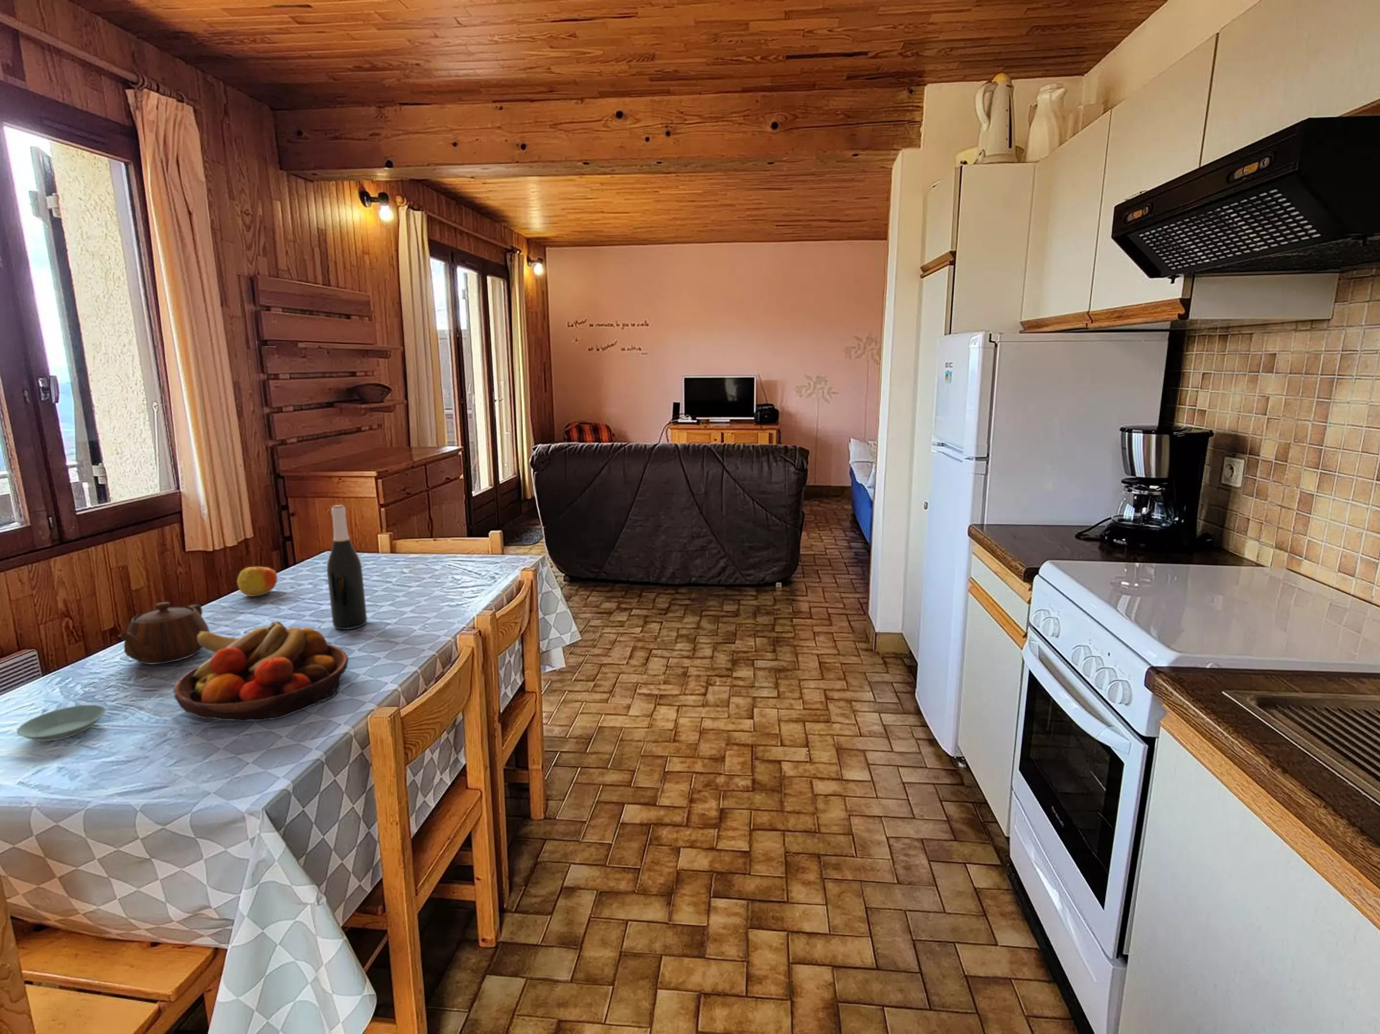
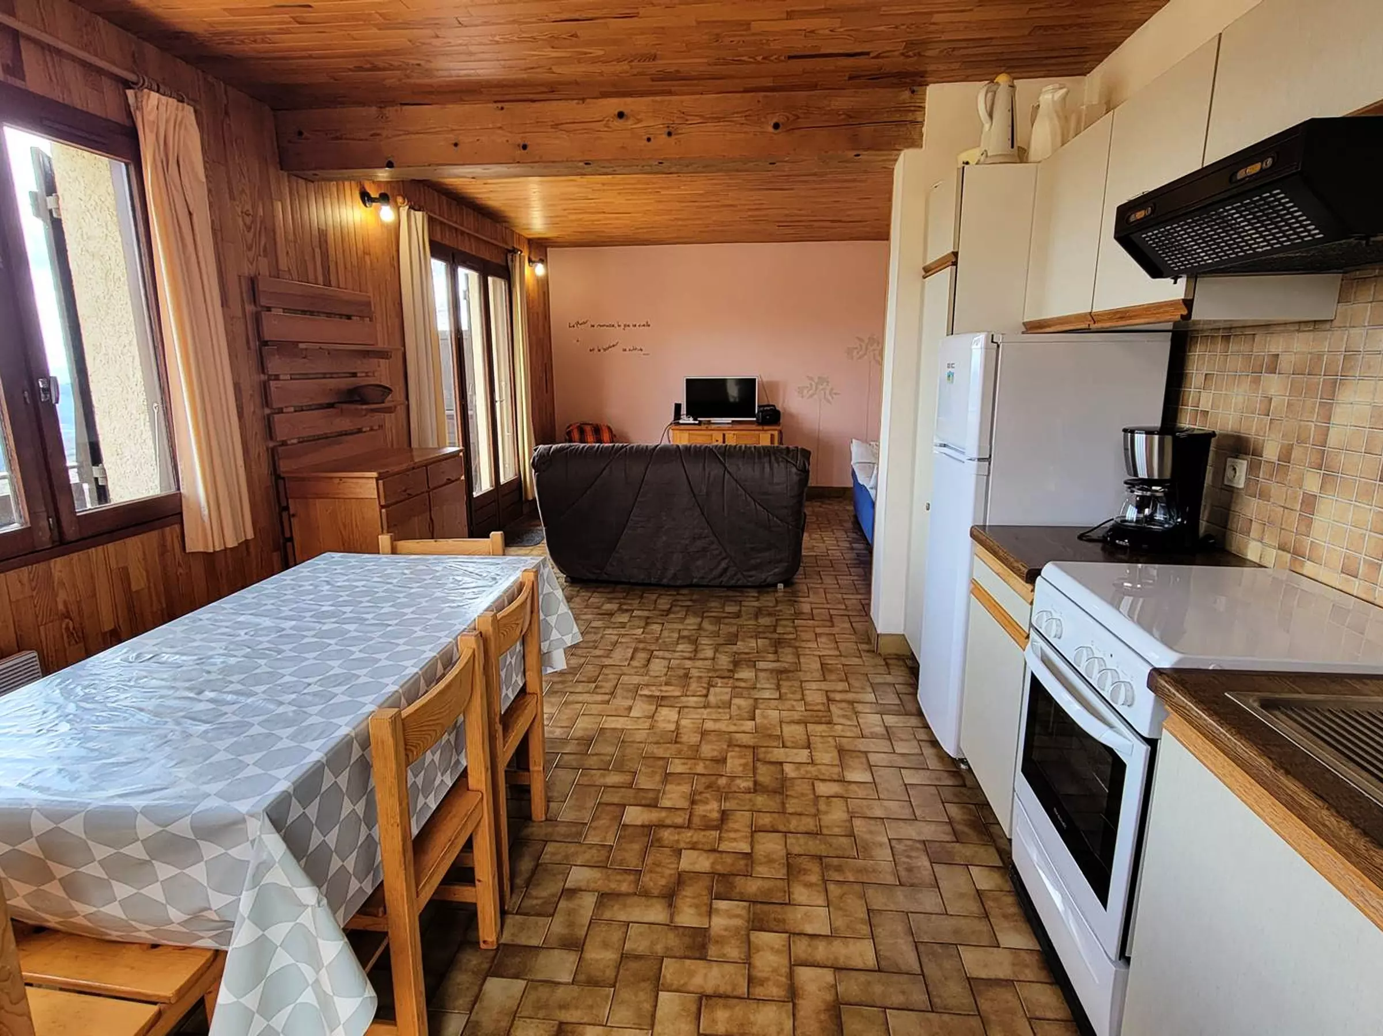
- teapot (164, 631)
- saucer (63, 726)
- wine bottle (343, 566)
- apple (258, 580)
- fruit bowl (262, 665)
